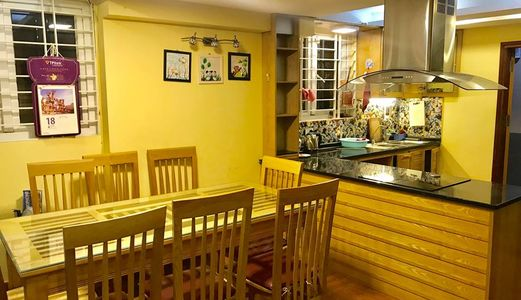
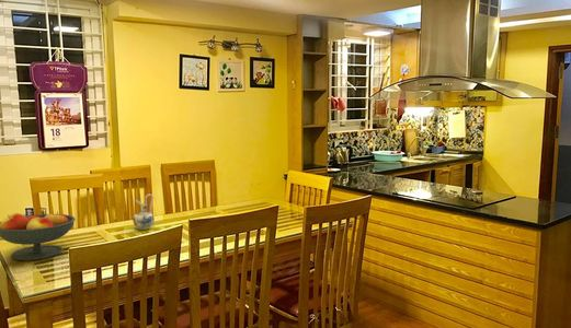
+ fruit bowl (36, 232)
+ ceramic pitcher (142, 211)
